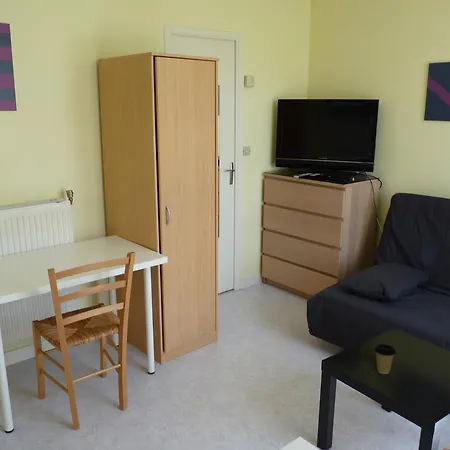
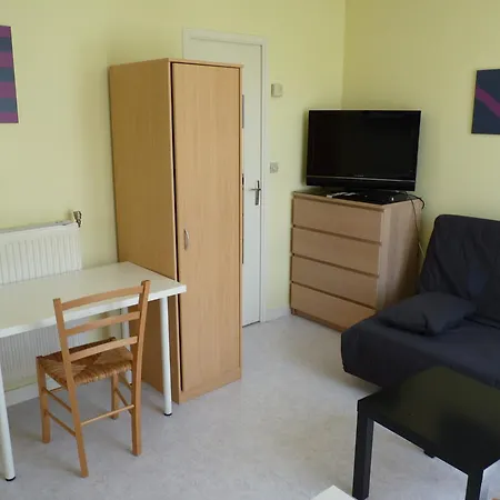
- coffee cup (384, 359)
